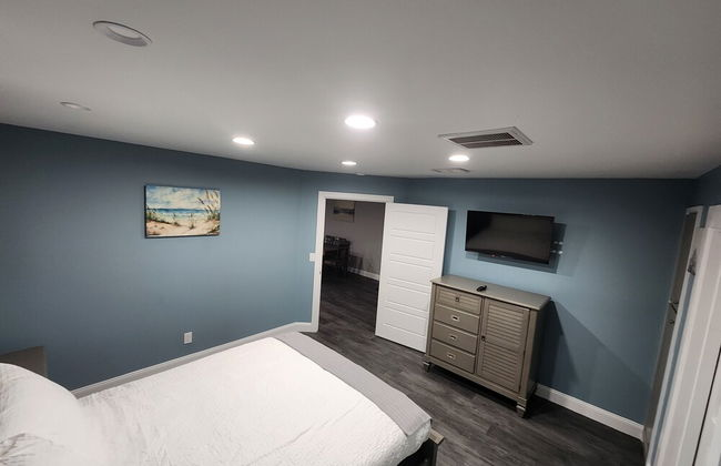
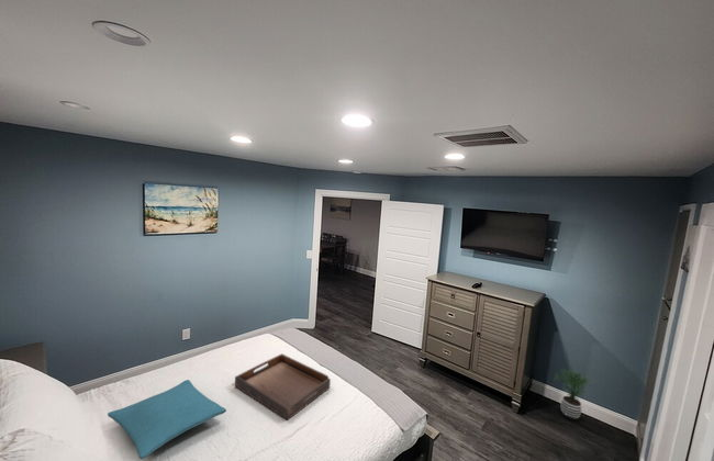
+ serving tray (283, 381)
+ pillow (168, 413)
+ potted plant (571, 393)
